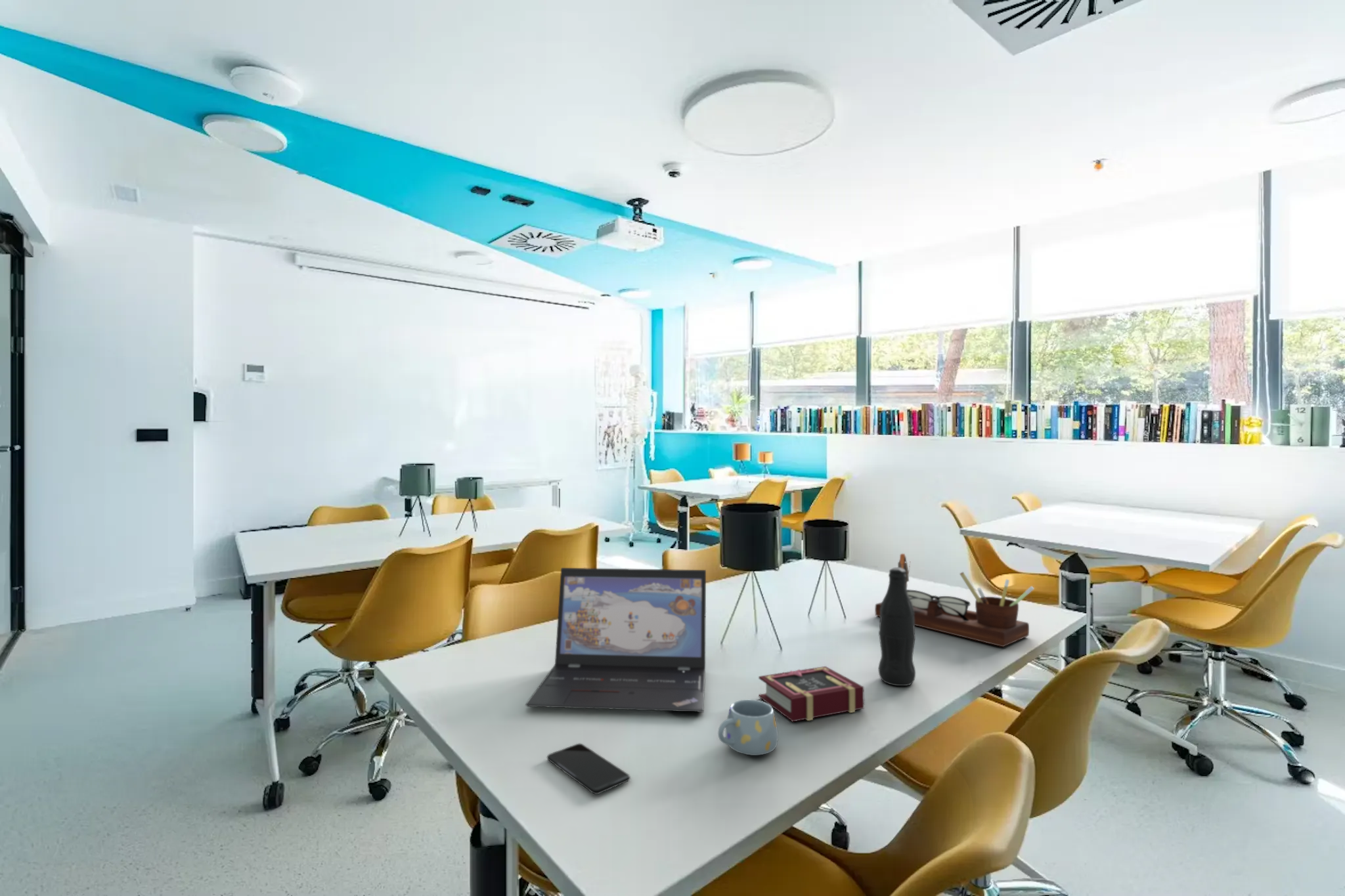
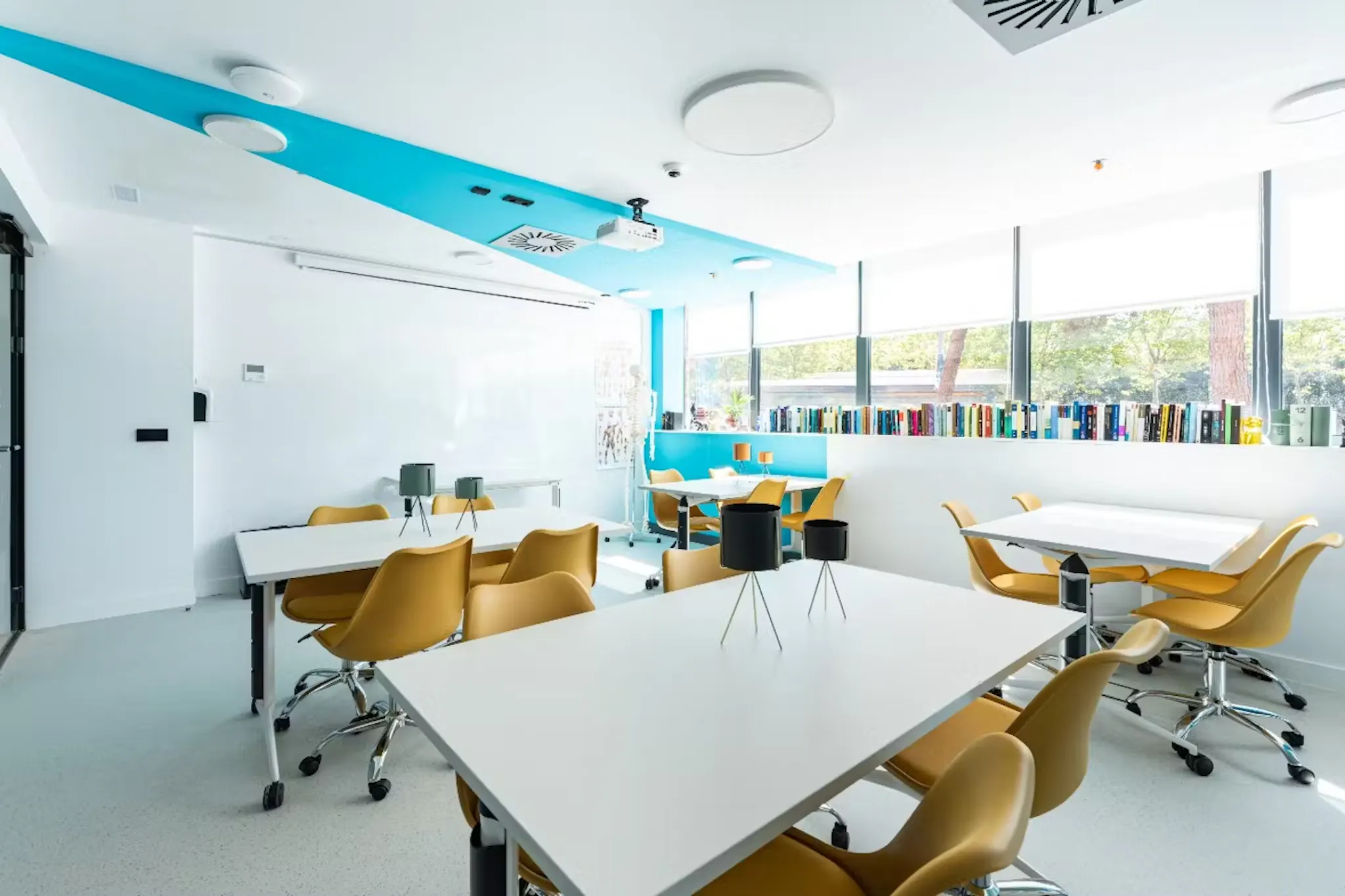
- laptop (624, 633)
- book (810, 691)
- smartphone (587, 767)
- bottle (896, 624)
- mug (745, 730)
- desk organizer (952, 597)
